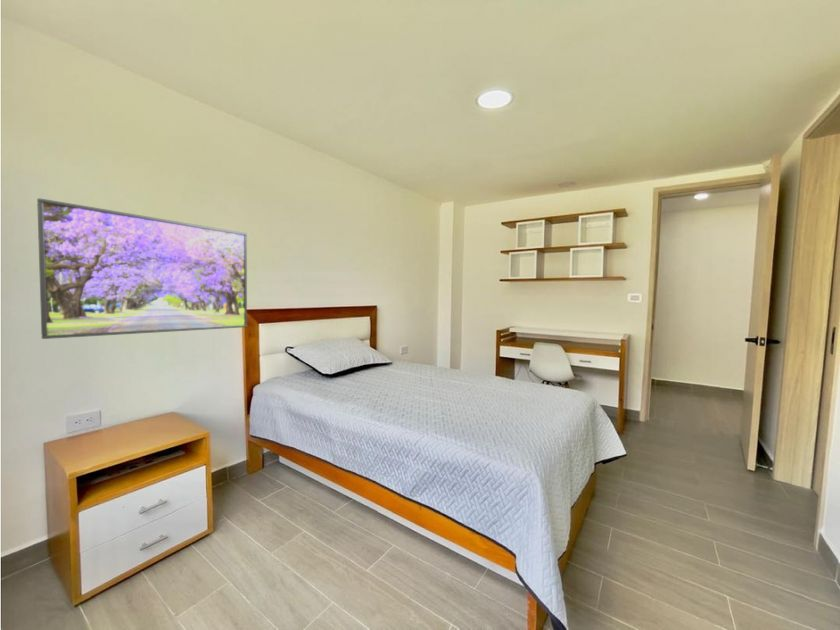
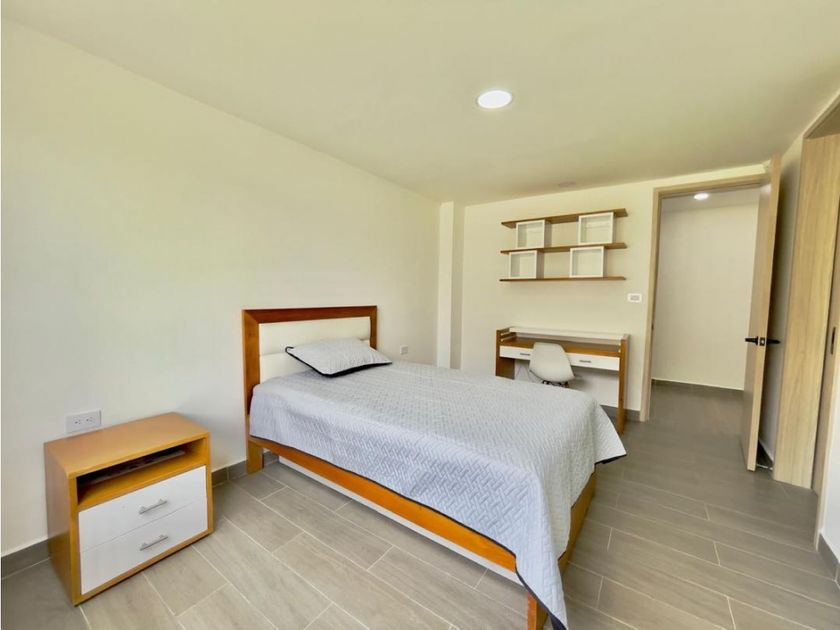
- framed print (163, 276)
